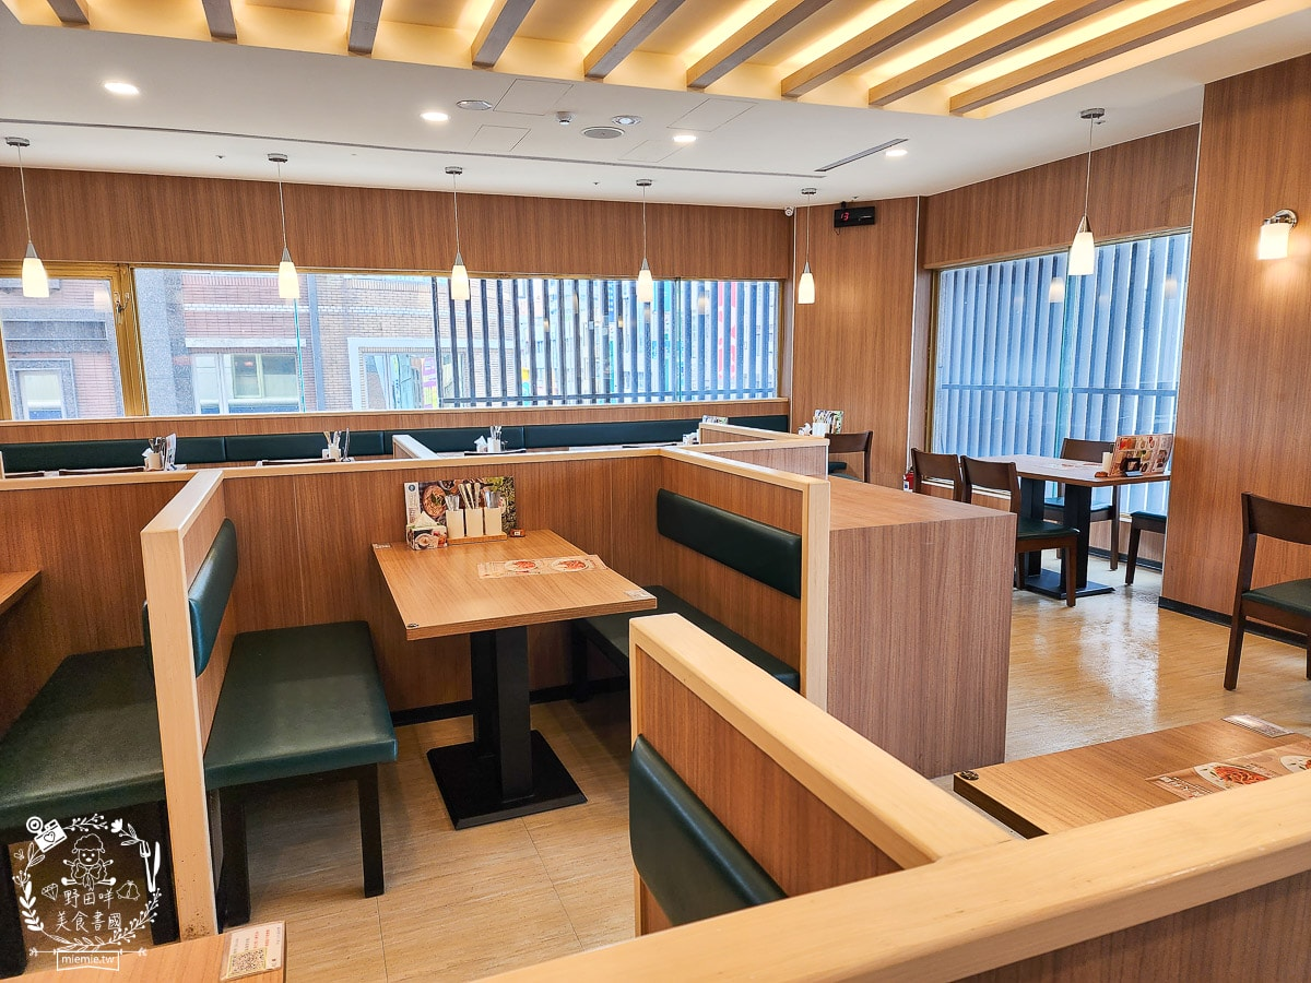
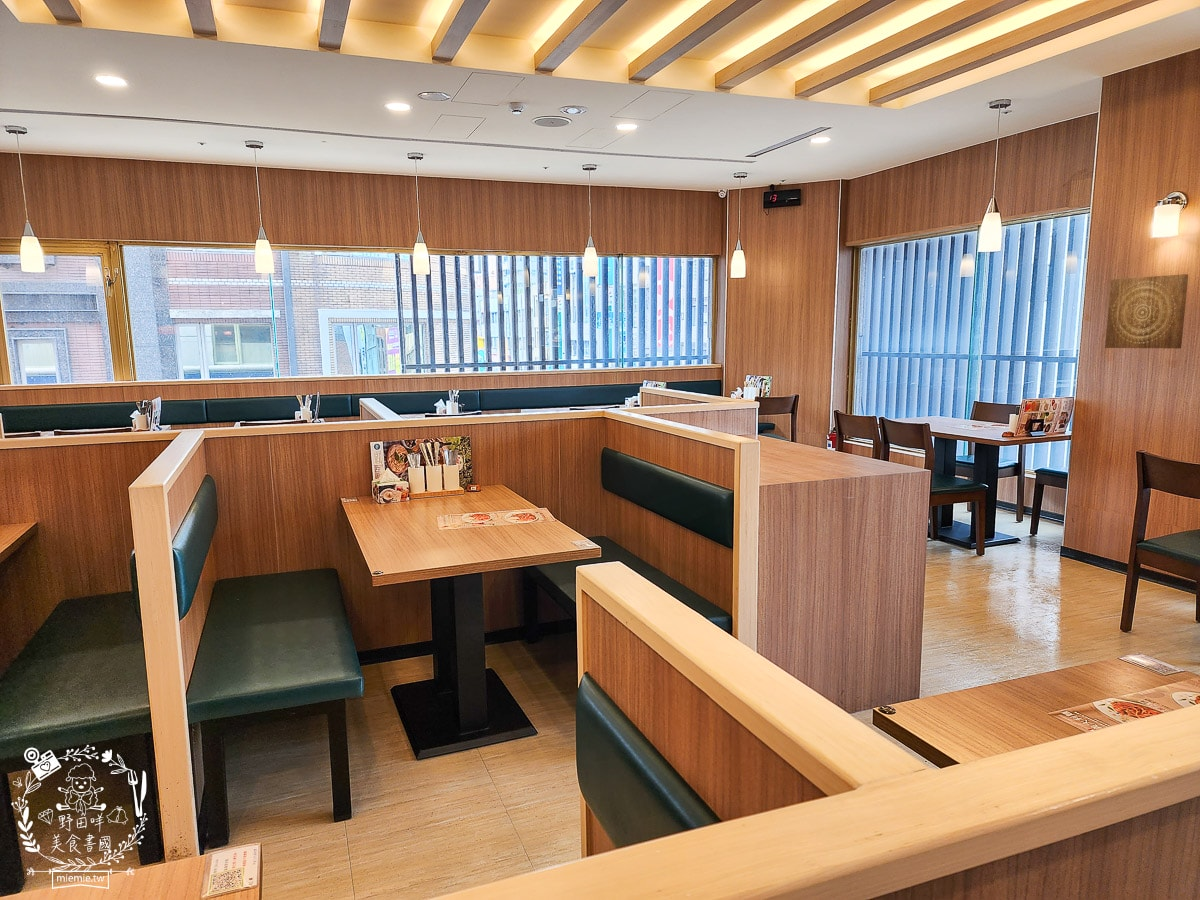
+ wall art (1144, 312)
